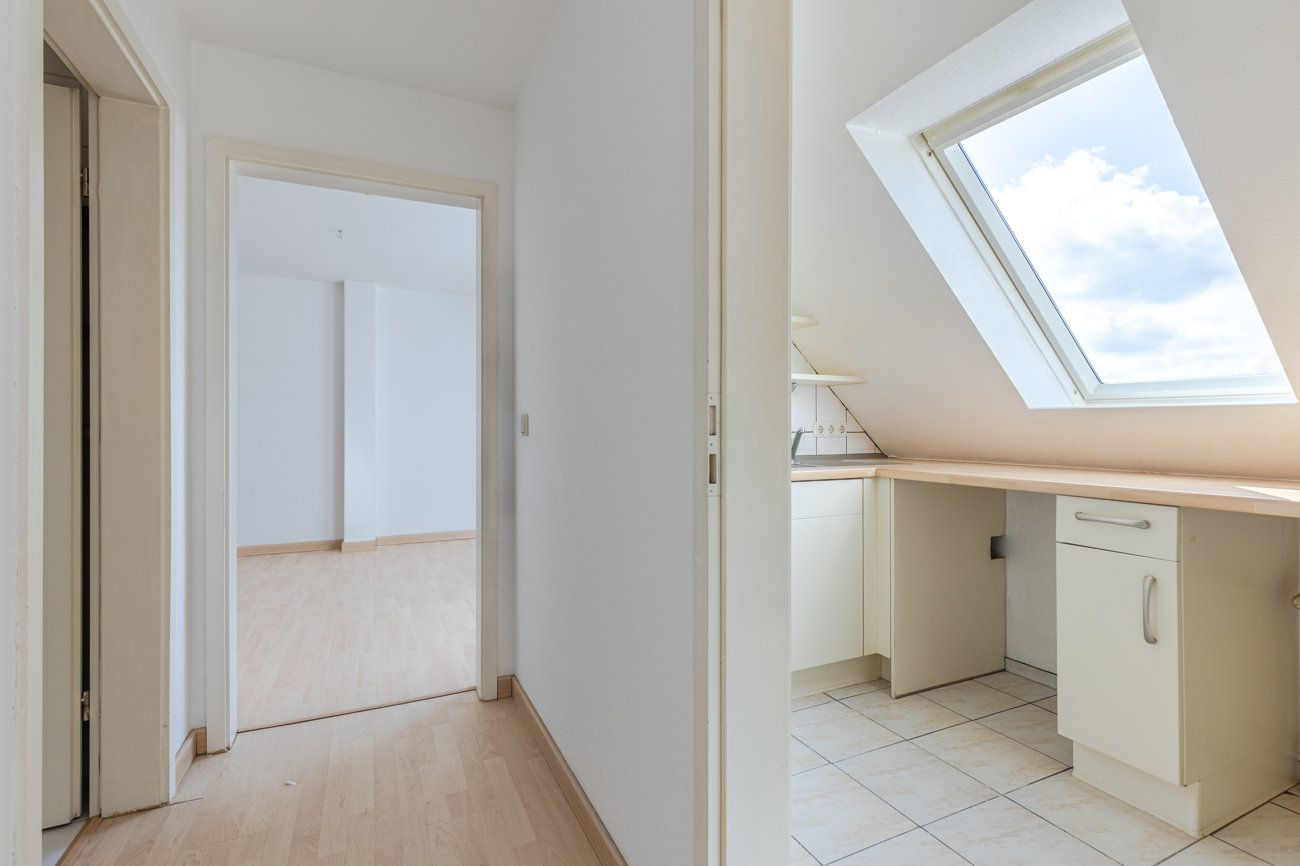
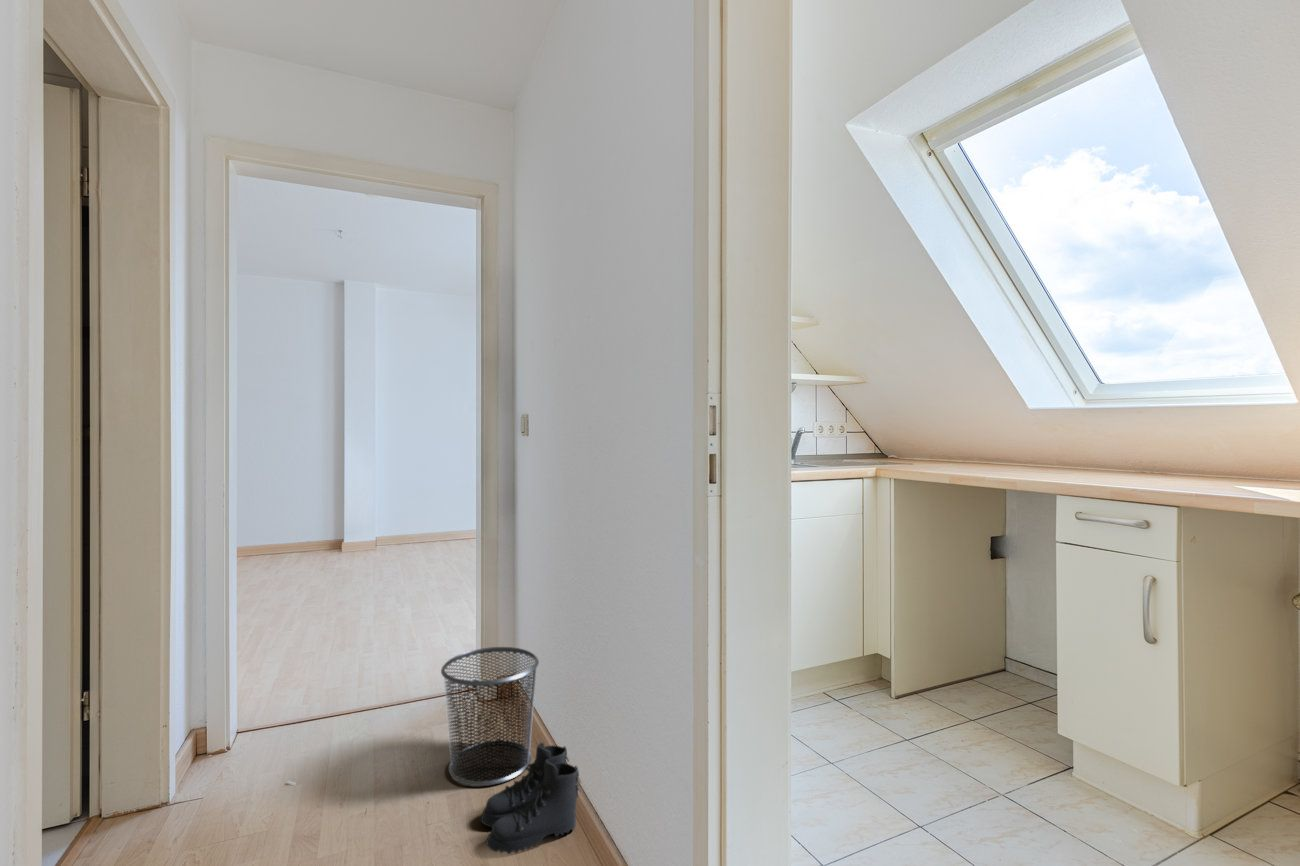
+ boots (530, 789)
+ waste bin (490, 713)
